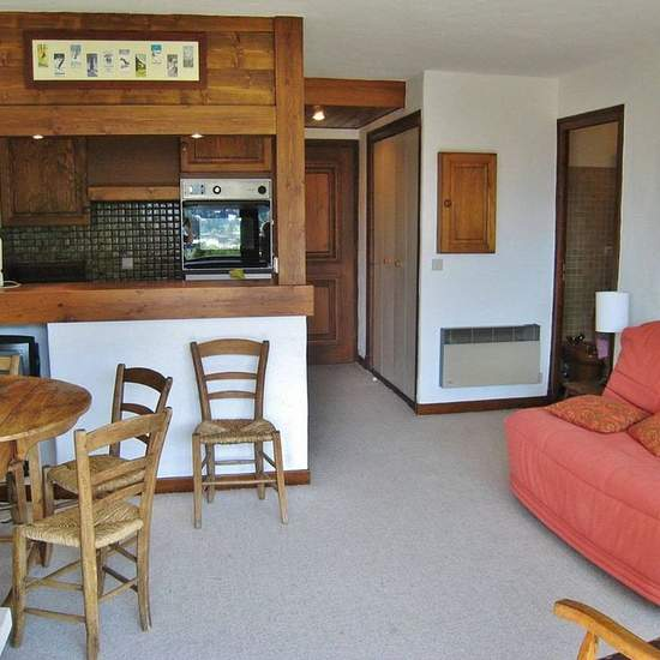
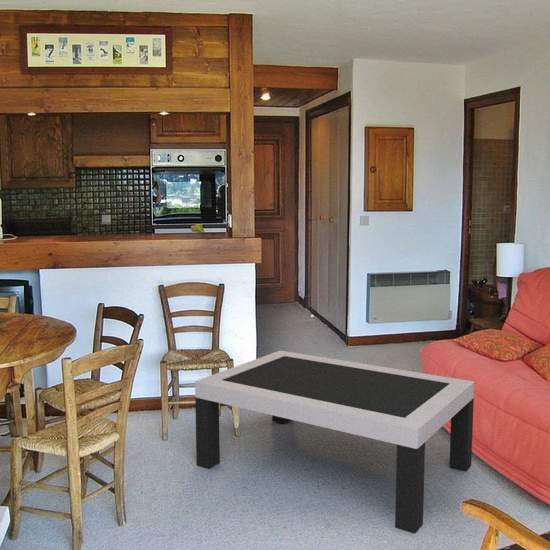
+ coffee table (333, 423)
